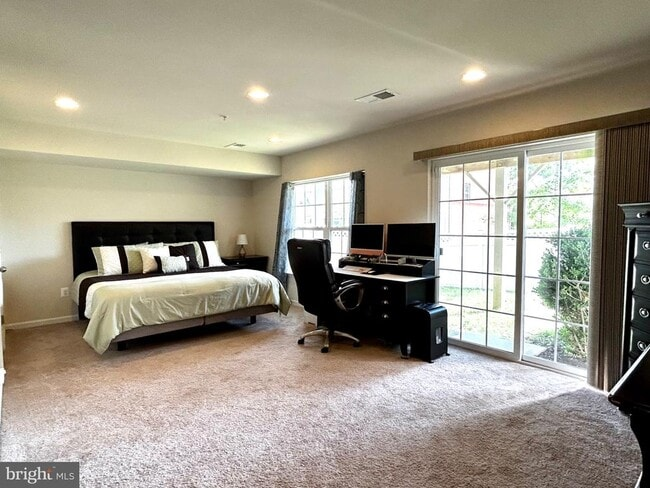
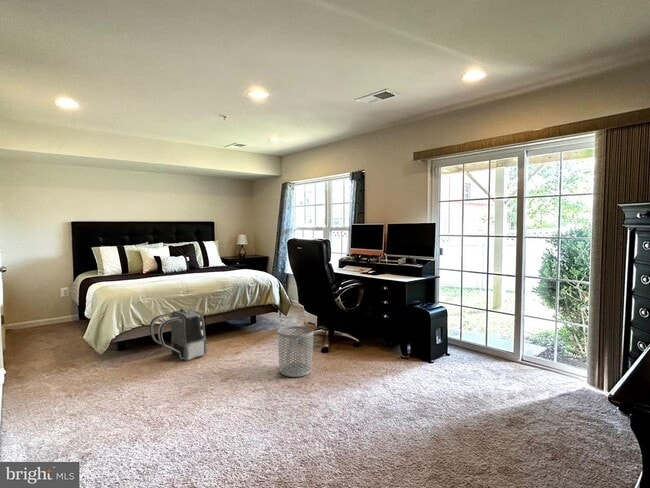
+ backpack (179, 333)
+ waste bin (295, 351)
